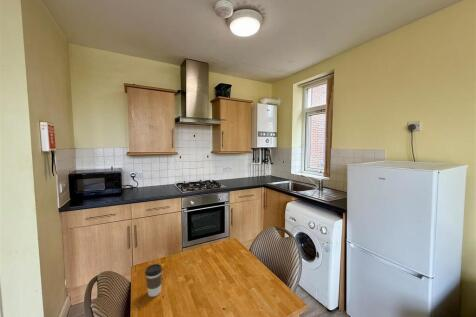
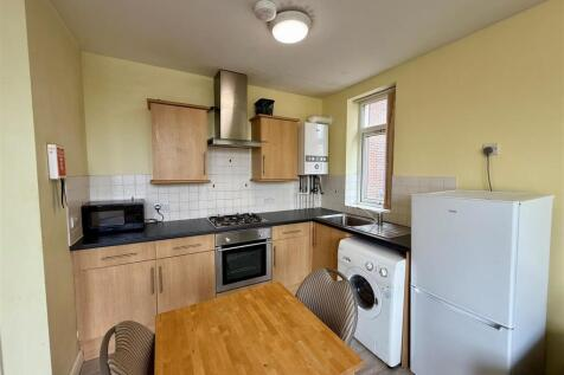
- coffee cup (154, 280)
